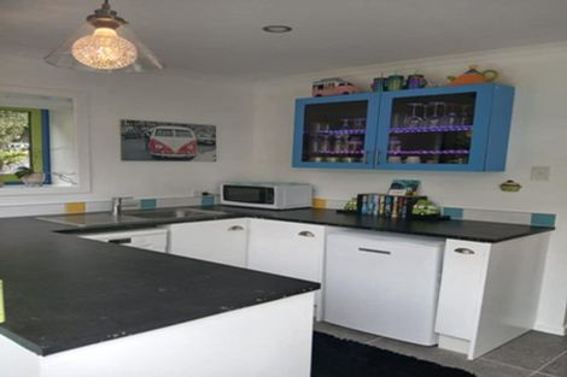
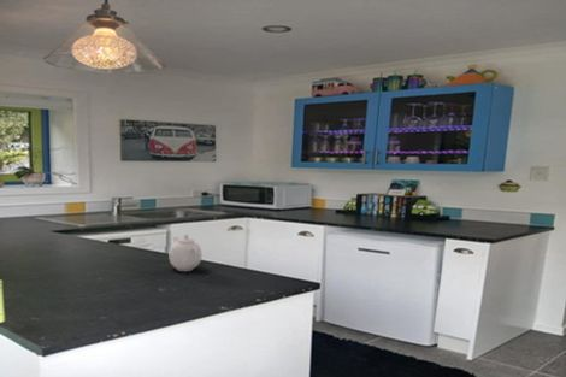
+ teapot (185, 251)
